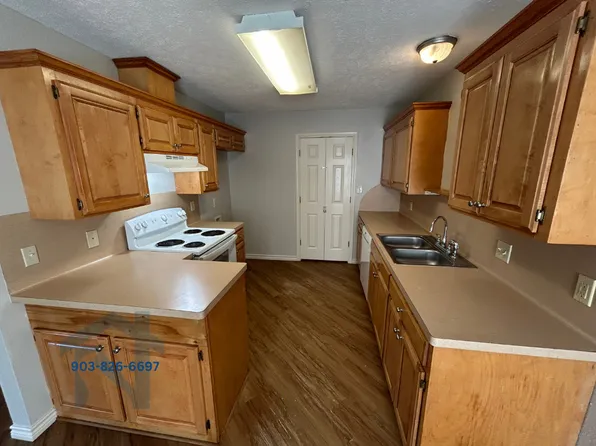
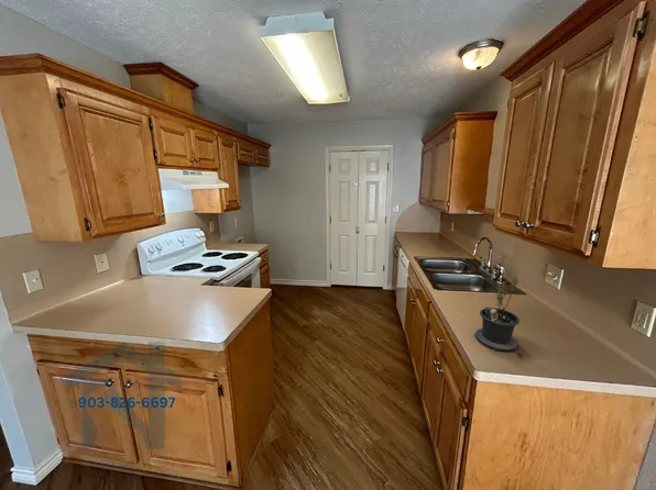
+ potted plant (501, 311)
